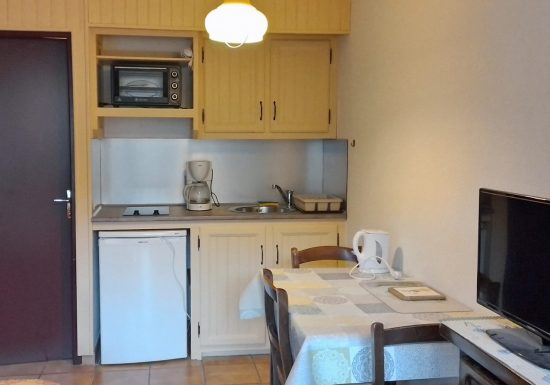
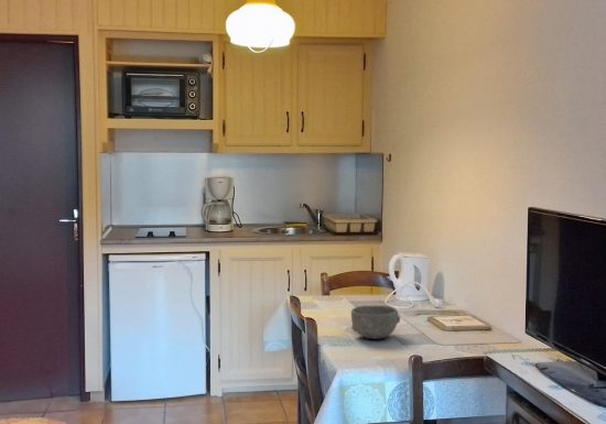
+ bowl (375, 323)
